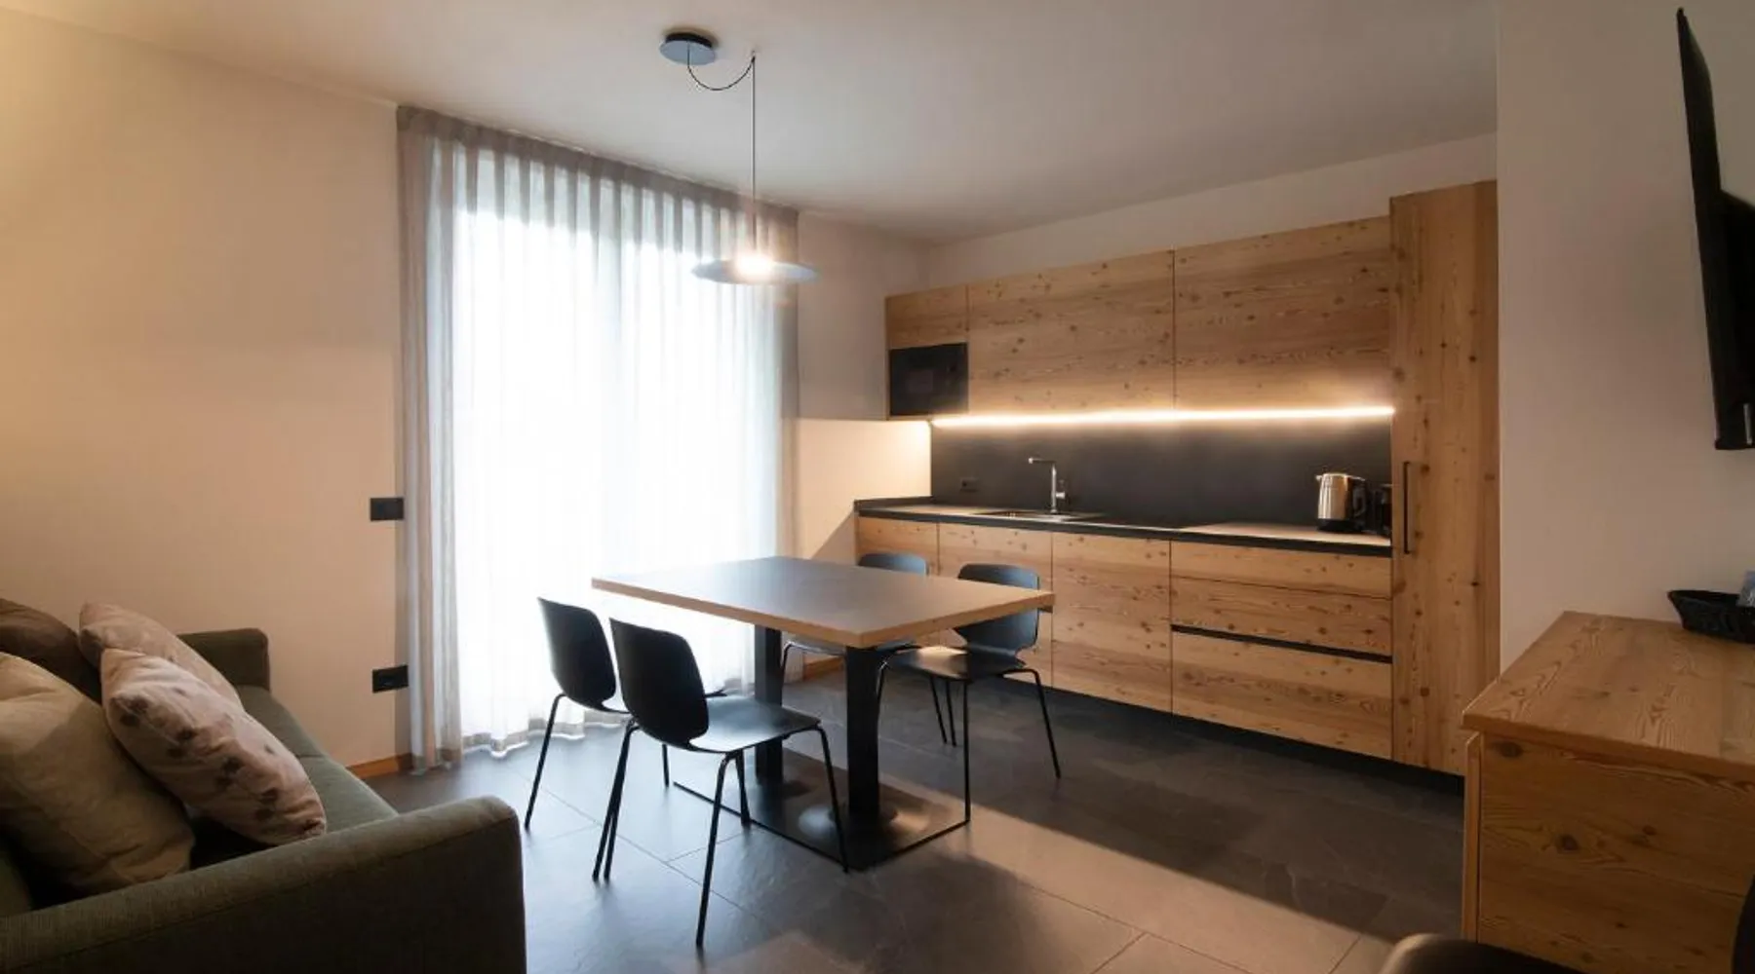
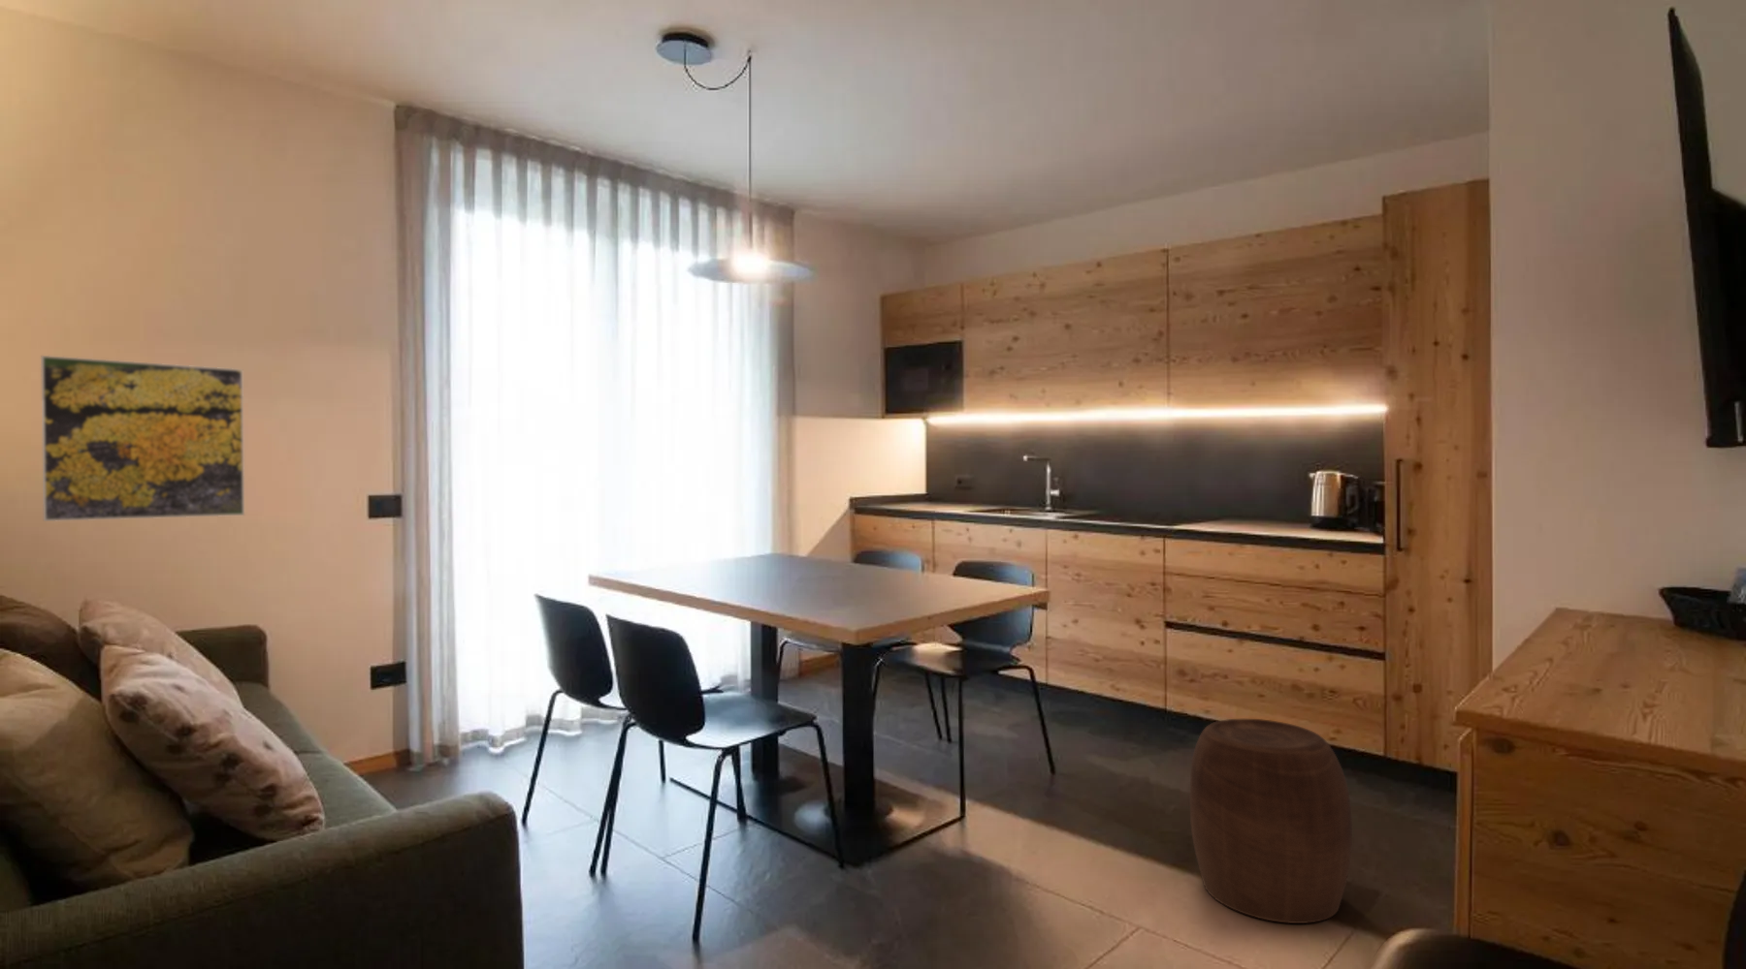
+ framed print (148, 440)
+ stool (1268, 811)
